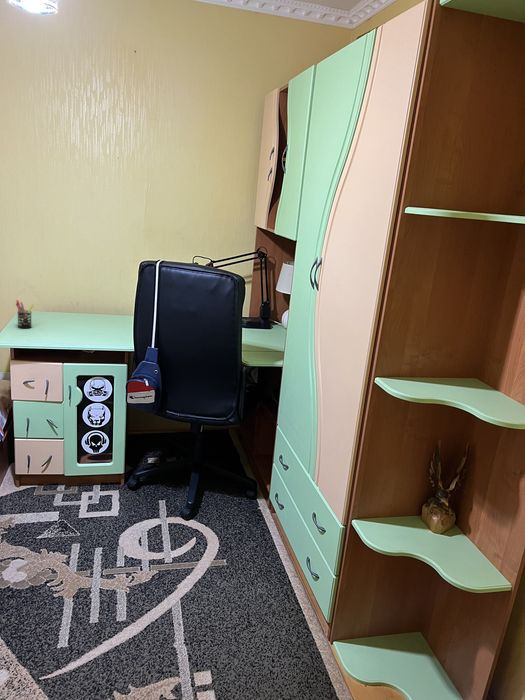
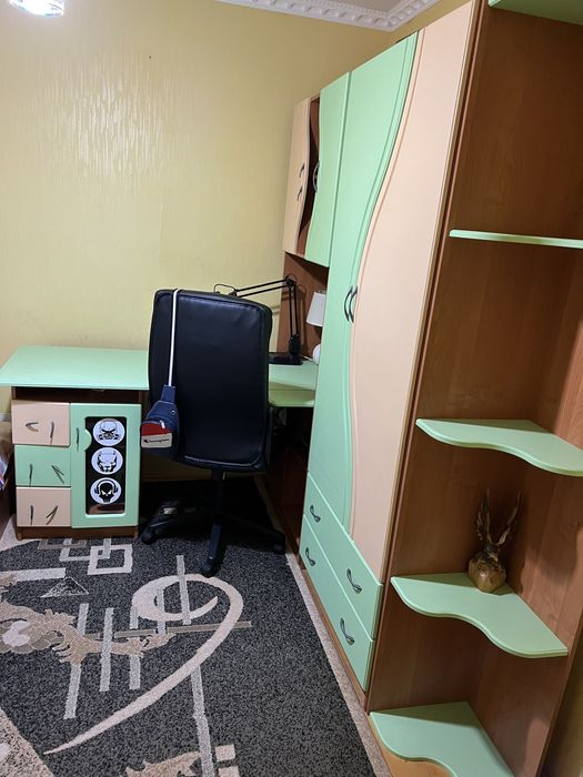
- pen holder (23, 314)
